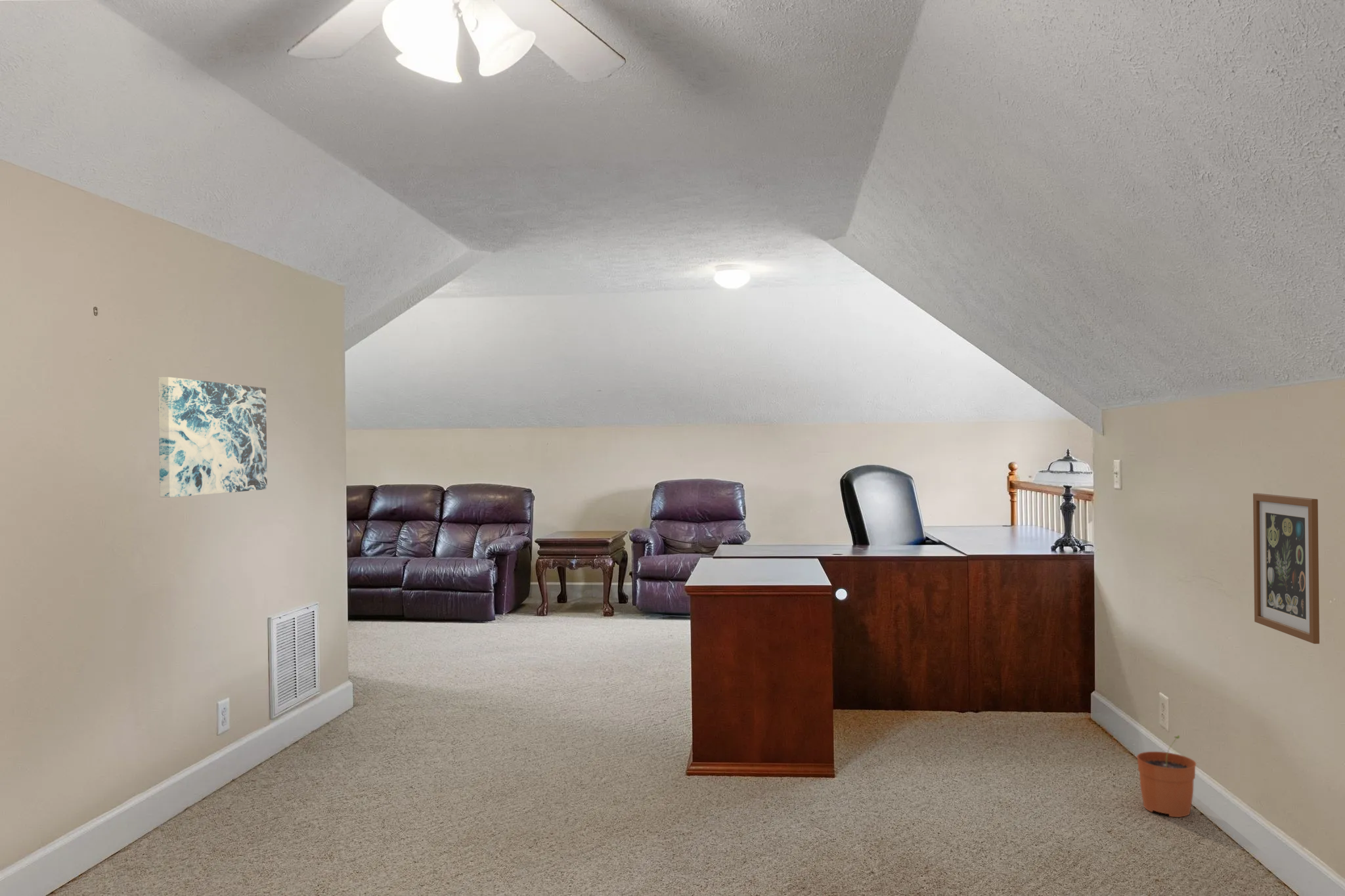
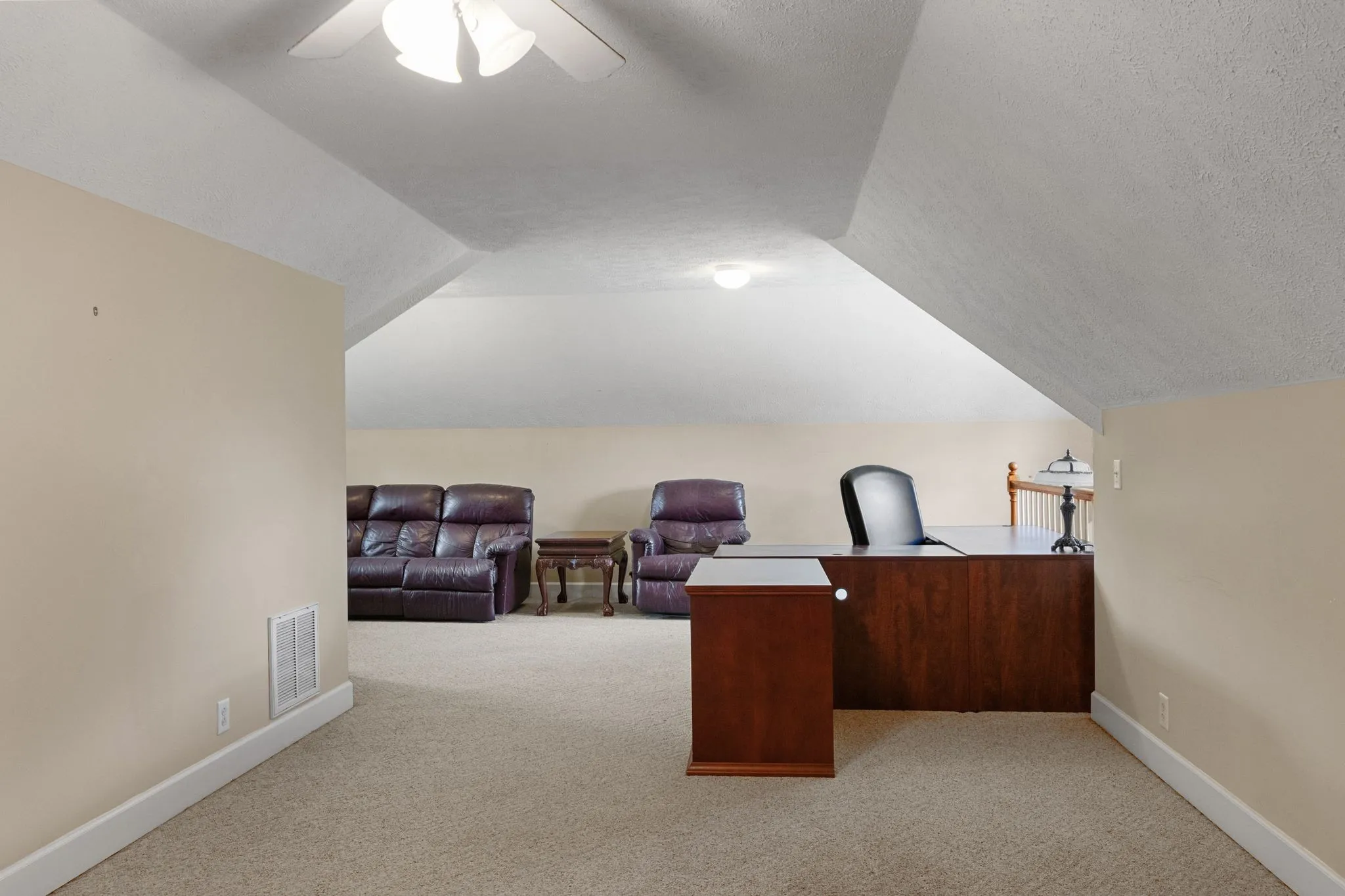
- plant pot (1166, 772)
- wall art (1284, 564)
- wall art (217, 438)
